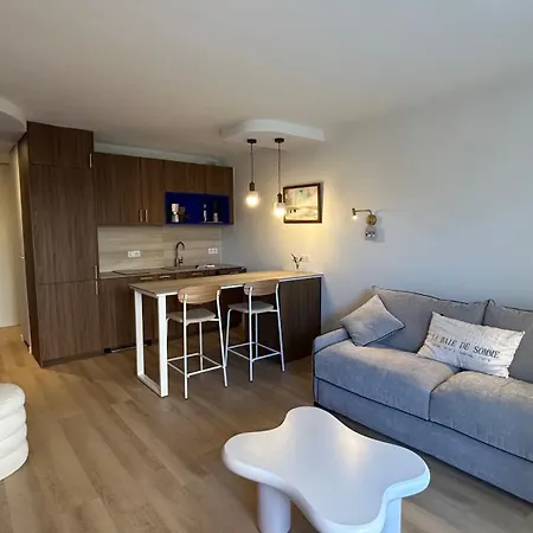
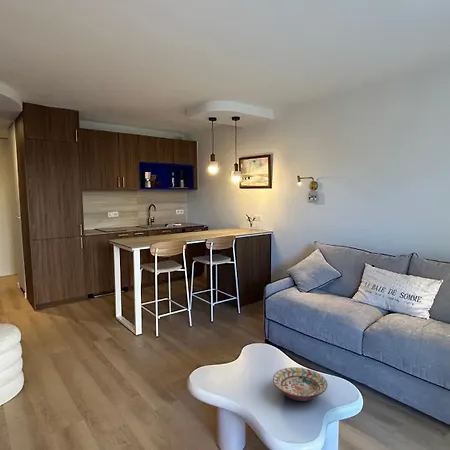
+ decorative bowl (299, 387)
